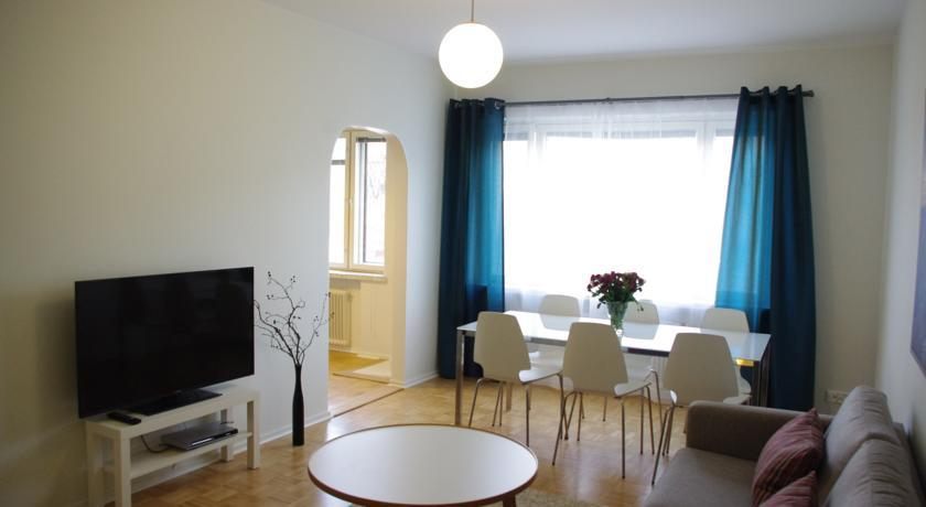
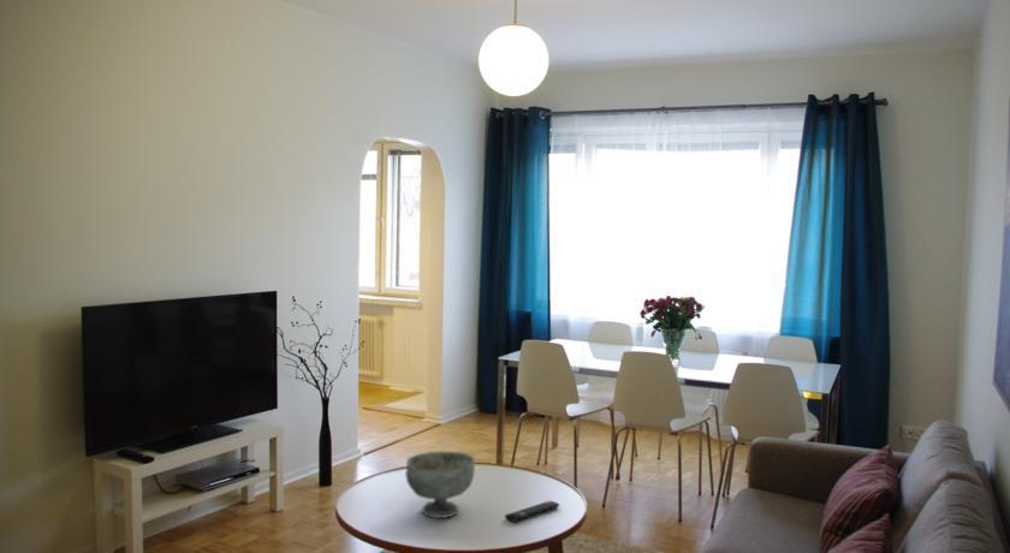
+ remote control (533, 511)
+ decorative bowl (439, 484)
